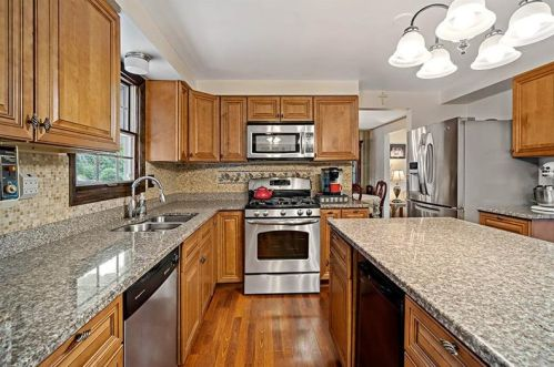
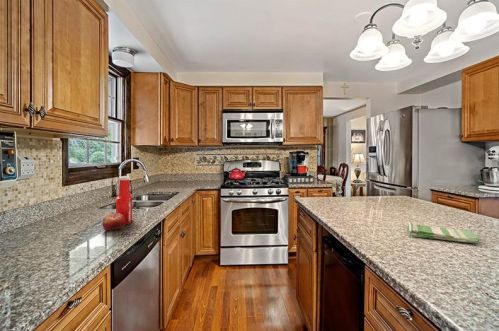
+ dish towel (440, 231)
+ fruit (114, 221)
+ soap bottle (124, 199)
